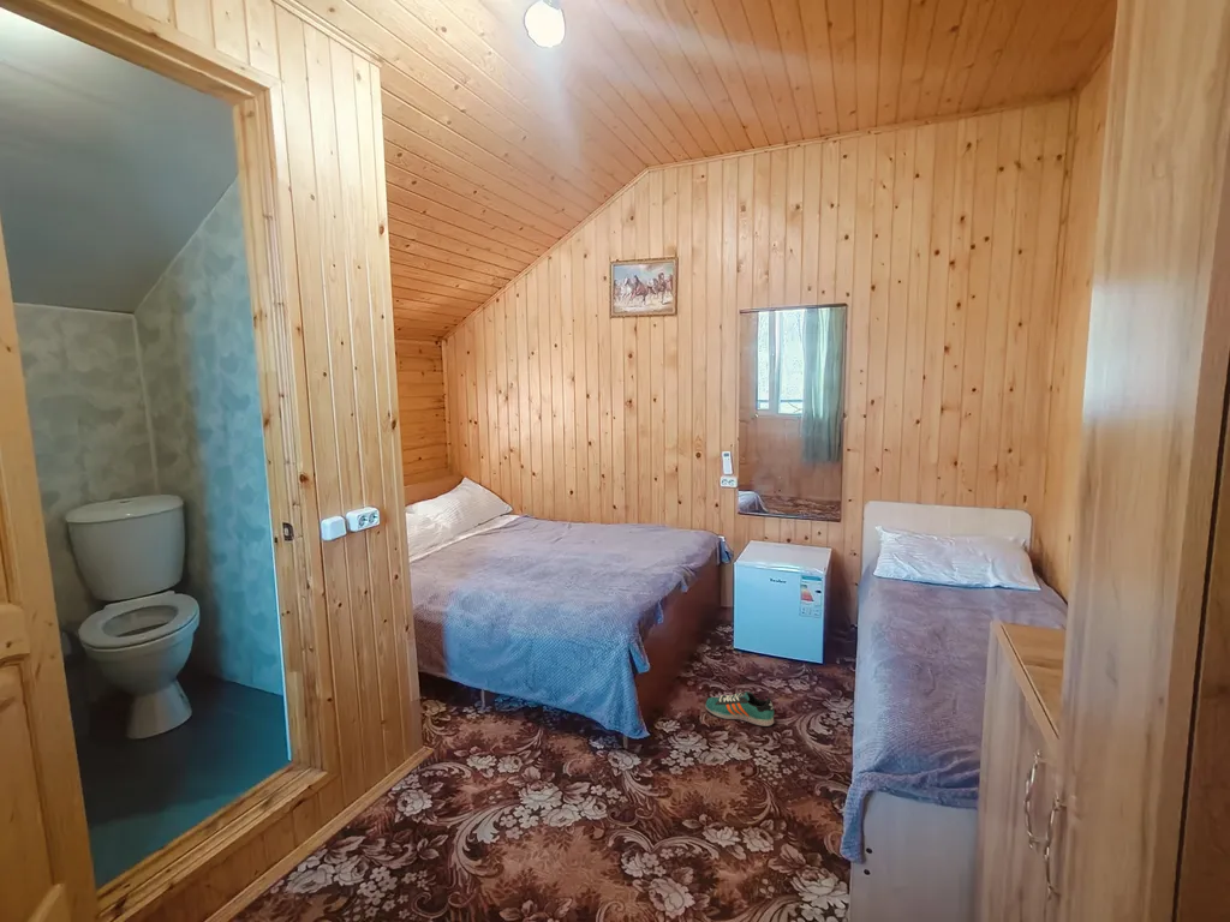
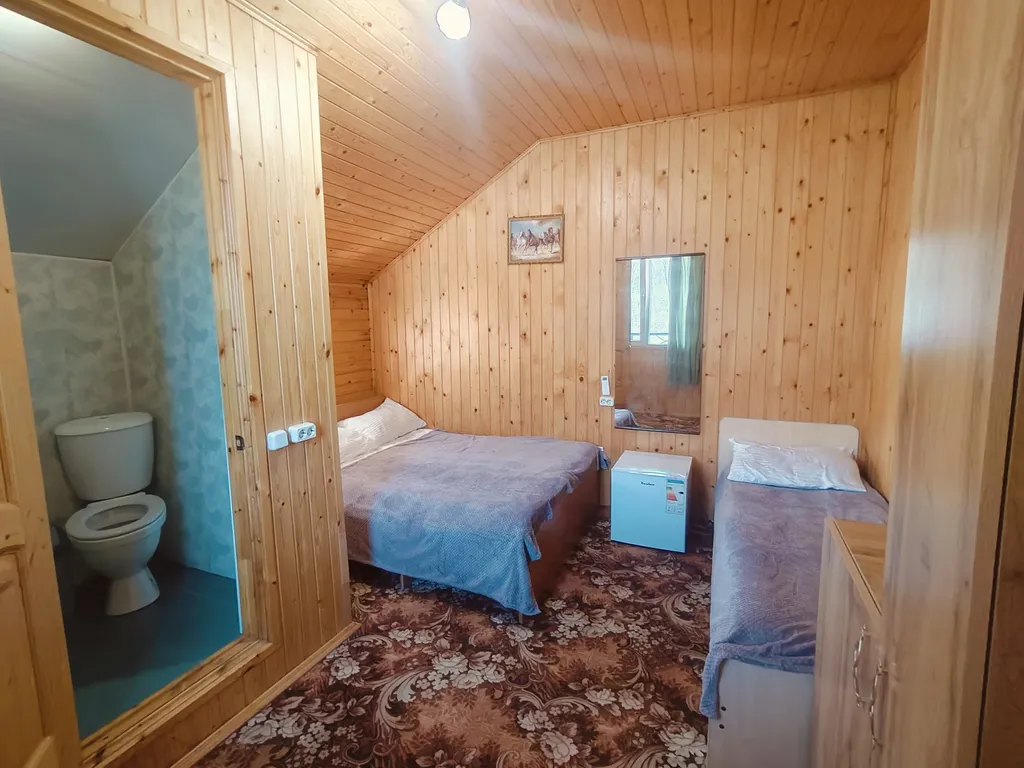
- sneaker (739, 702)
